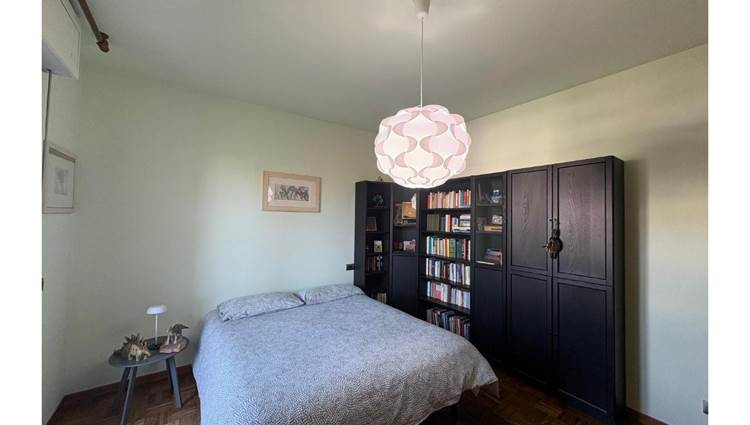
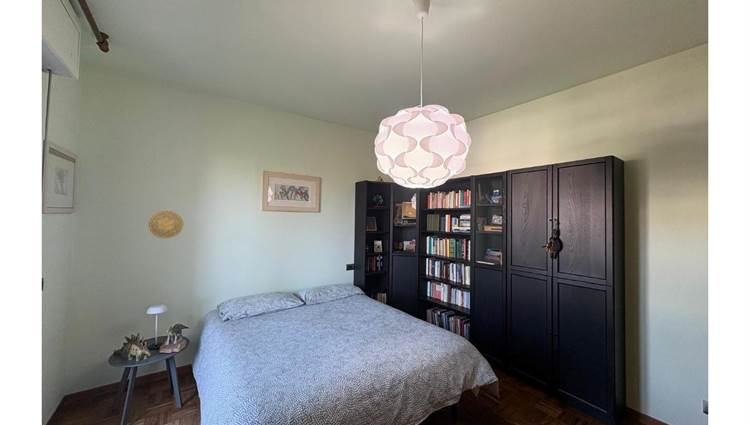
+ decorative plate (166, 224)
